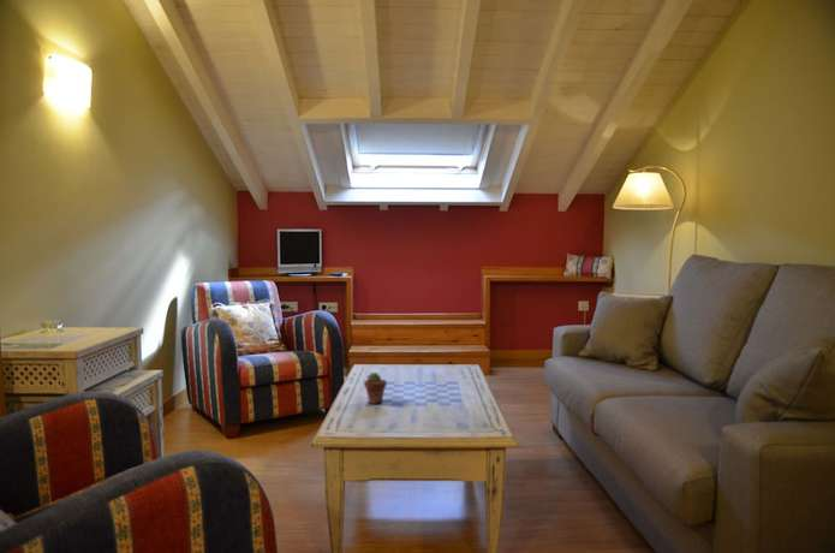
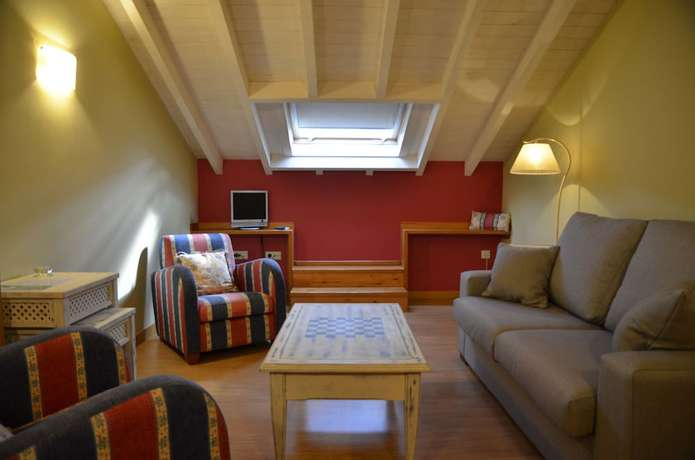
- potted succulent (375, 386)
